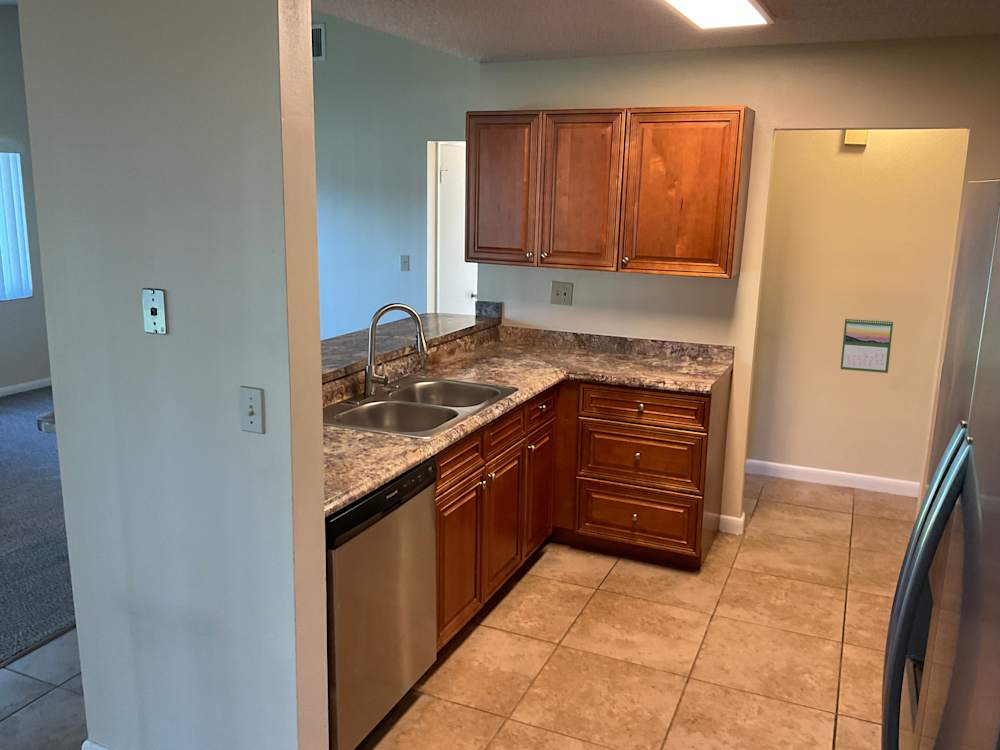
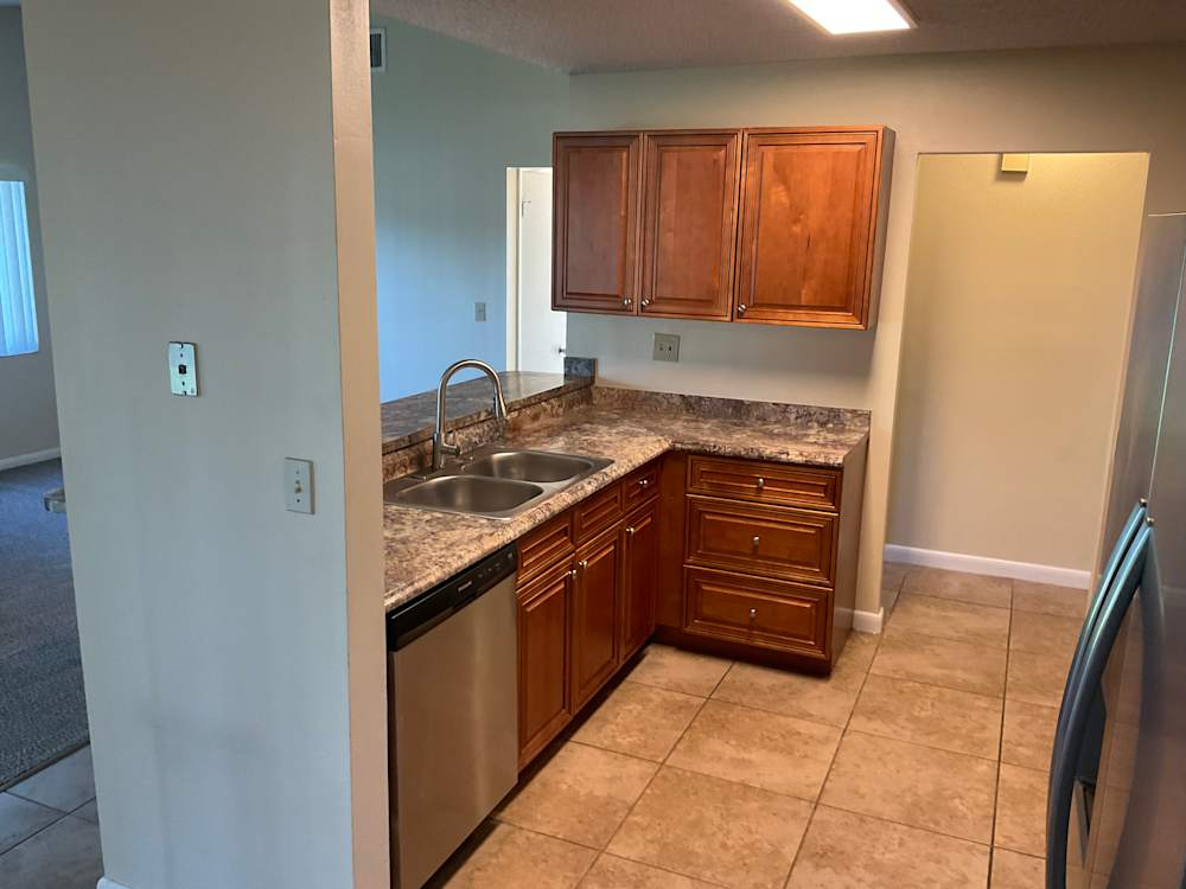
- calendar (866, 344)
